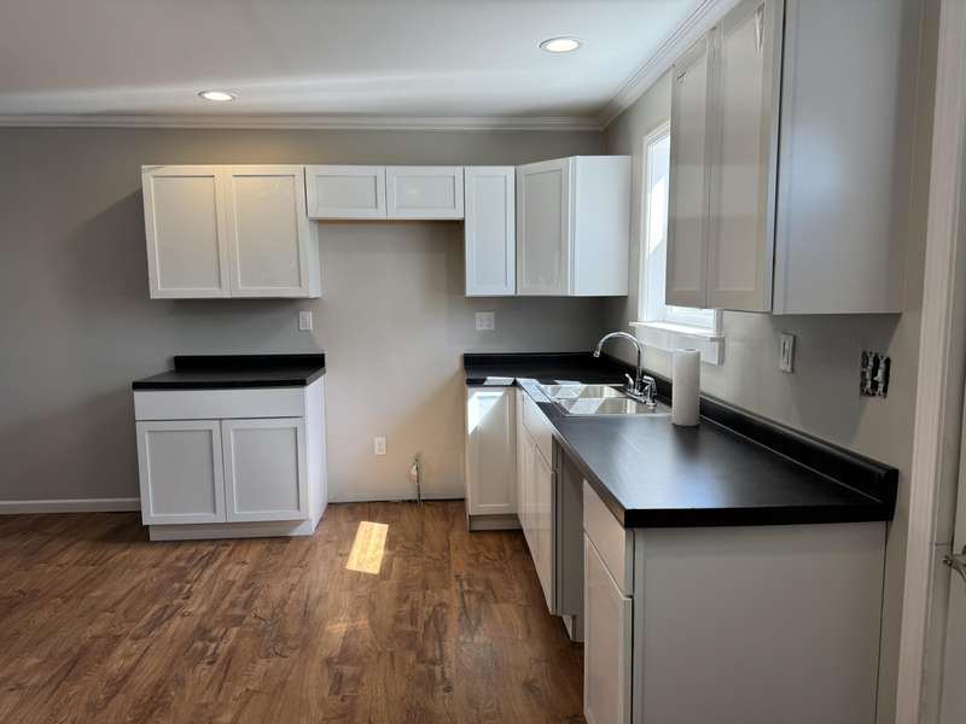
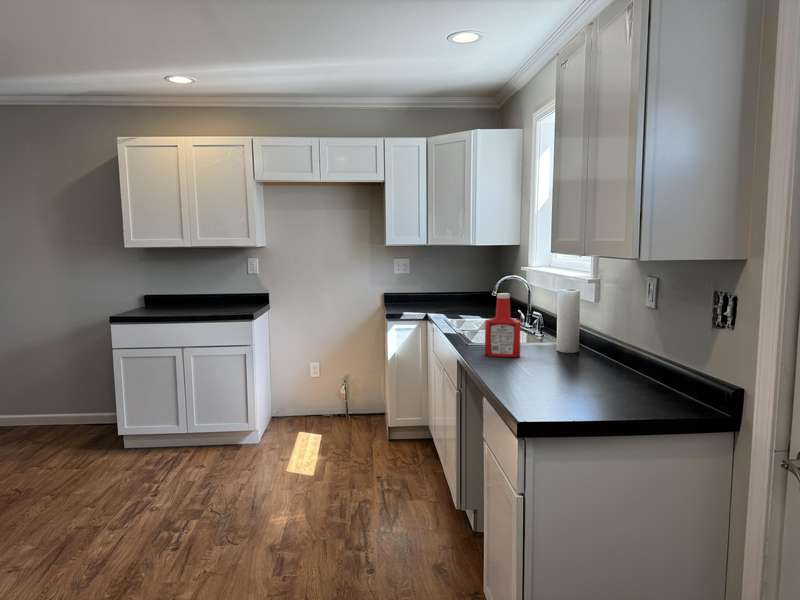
+ soap bottle (502, 324)
